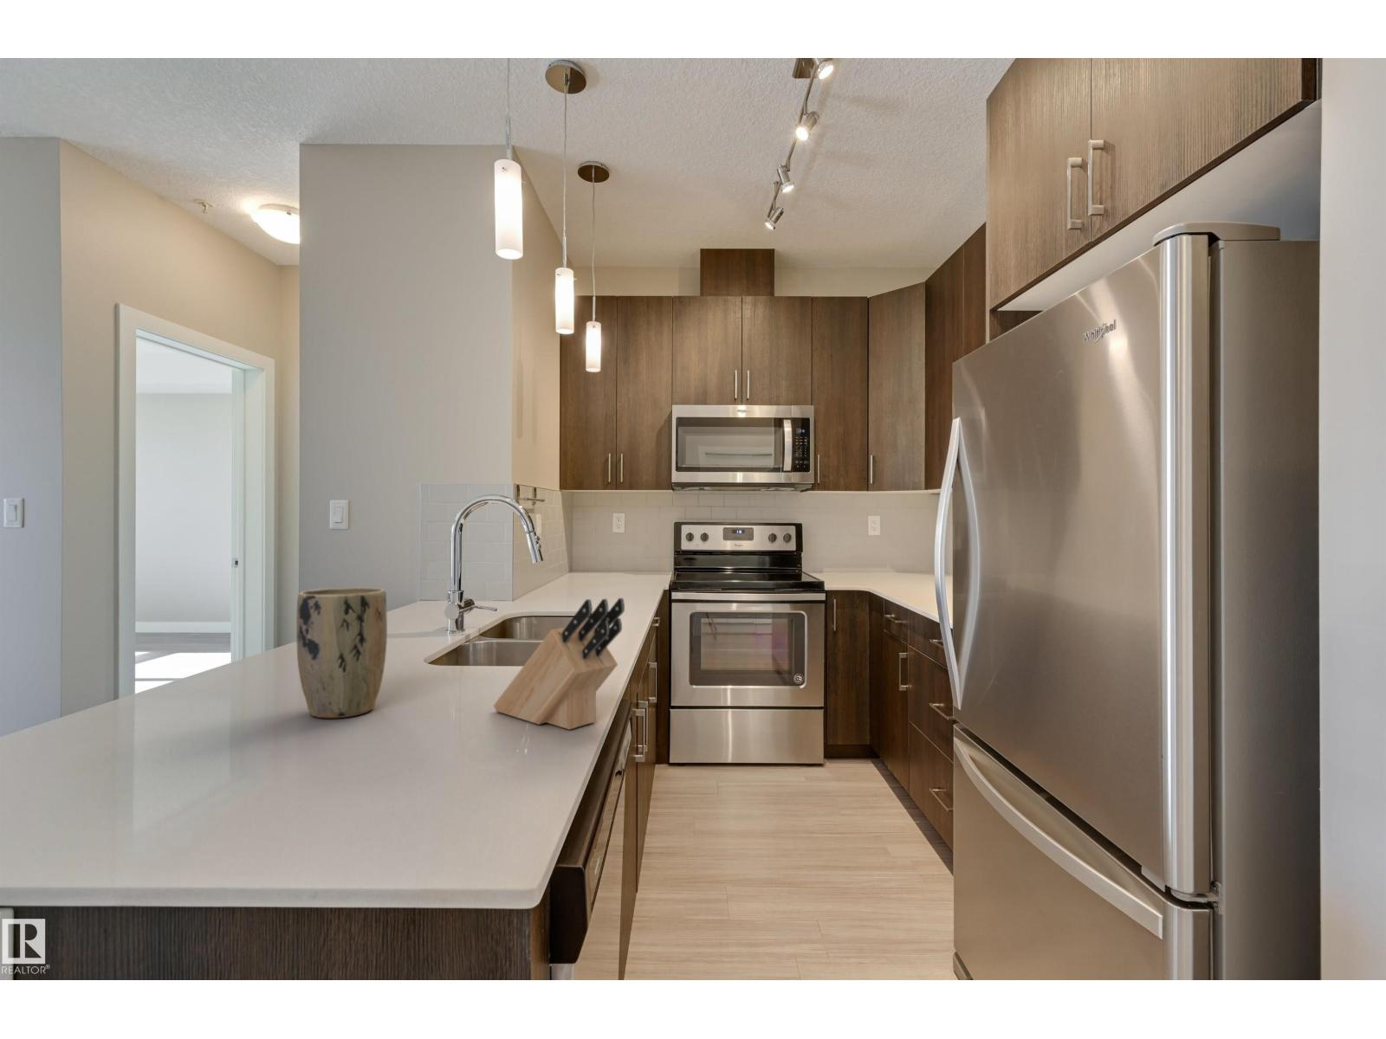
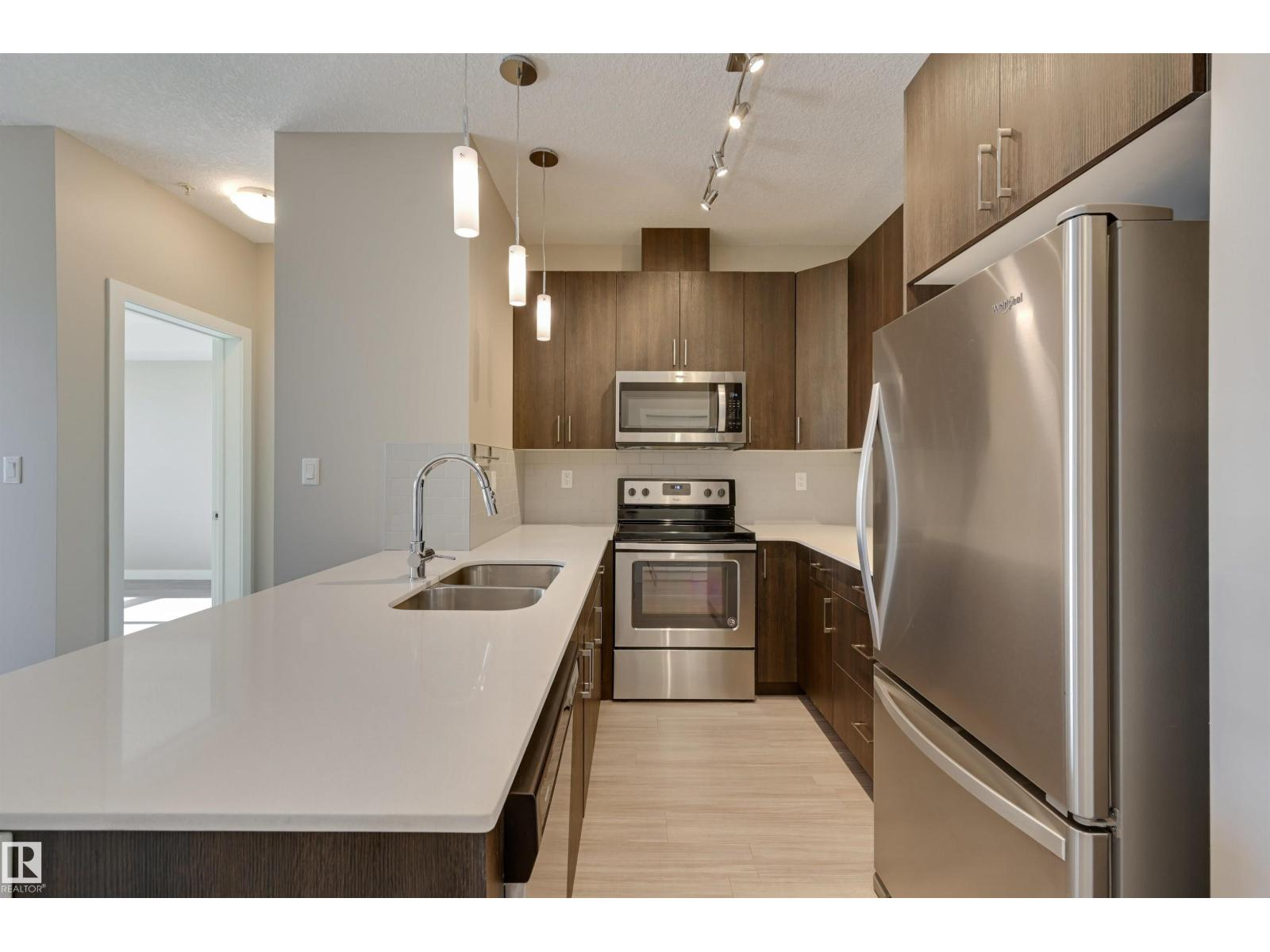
- plant pot (343, 650)
- knife block (561, 656)
